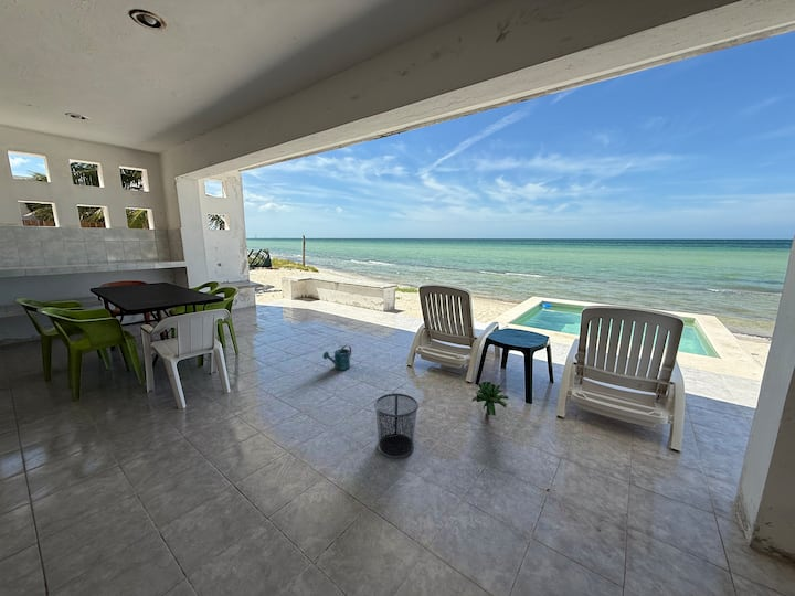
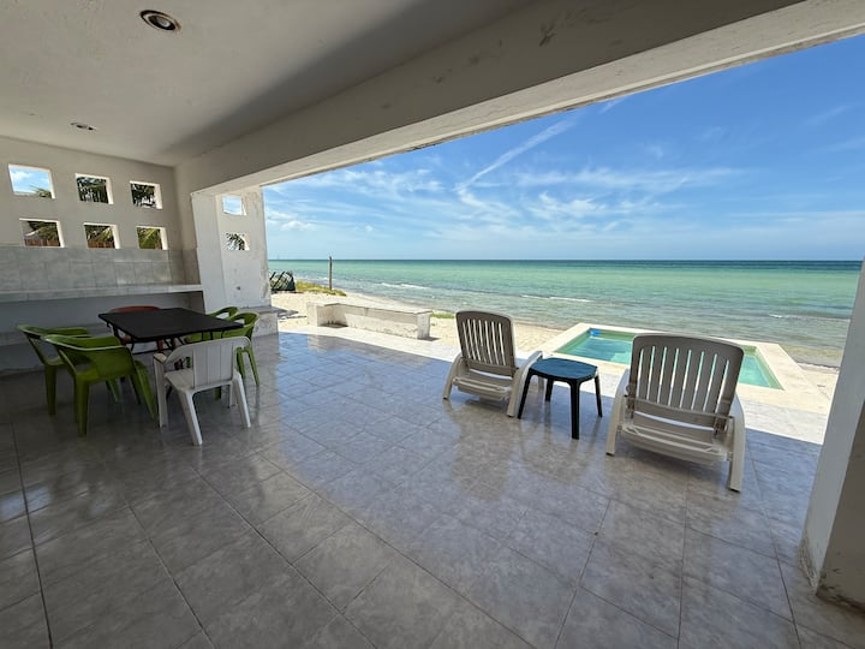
- decorative plant (489, 400)
- waste bin (395, 425)
- watering can (338, 358)
